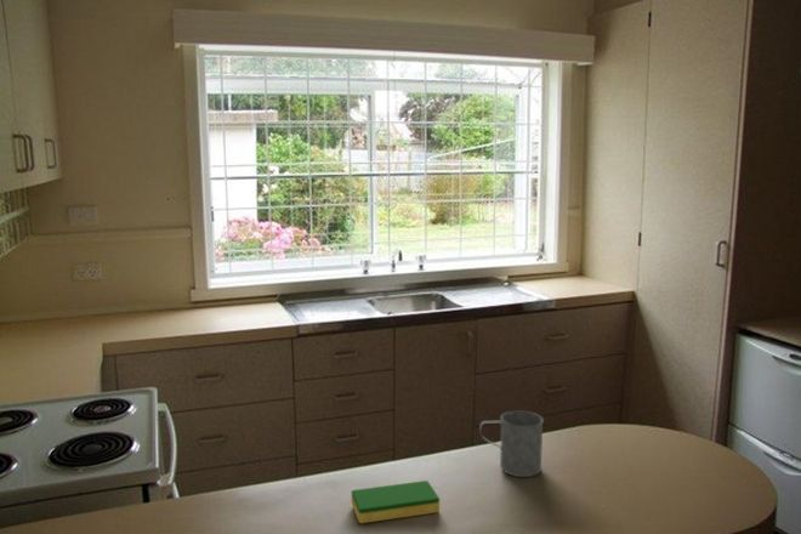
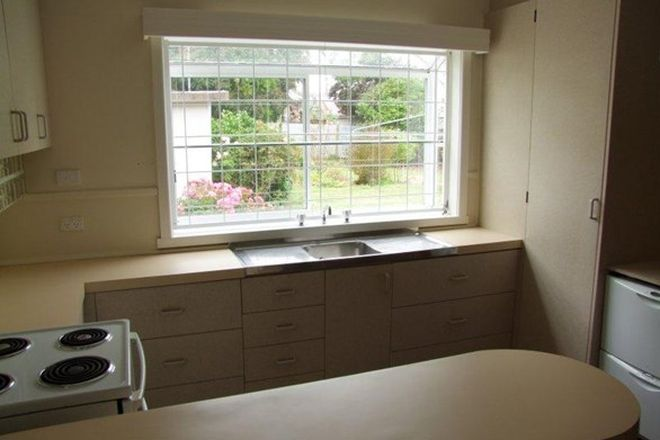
- dish sponge (394, 500)
- mug (511, 443)
